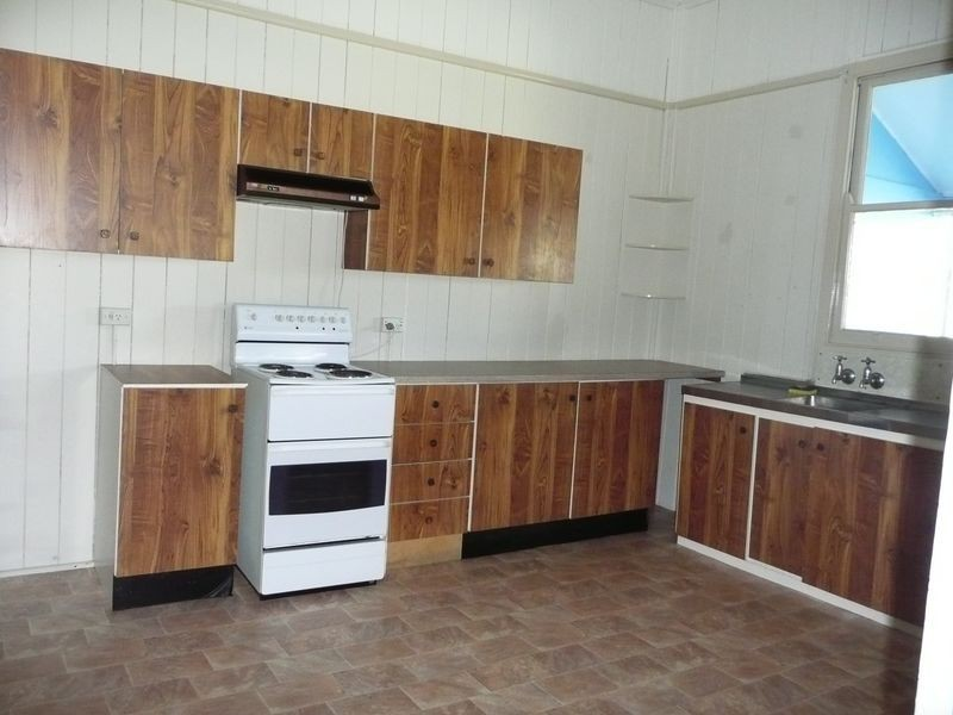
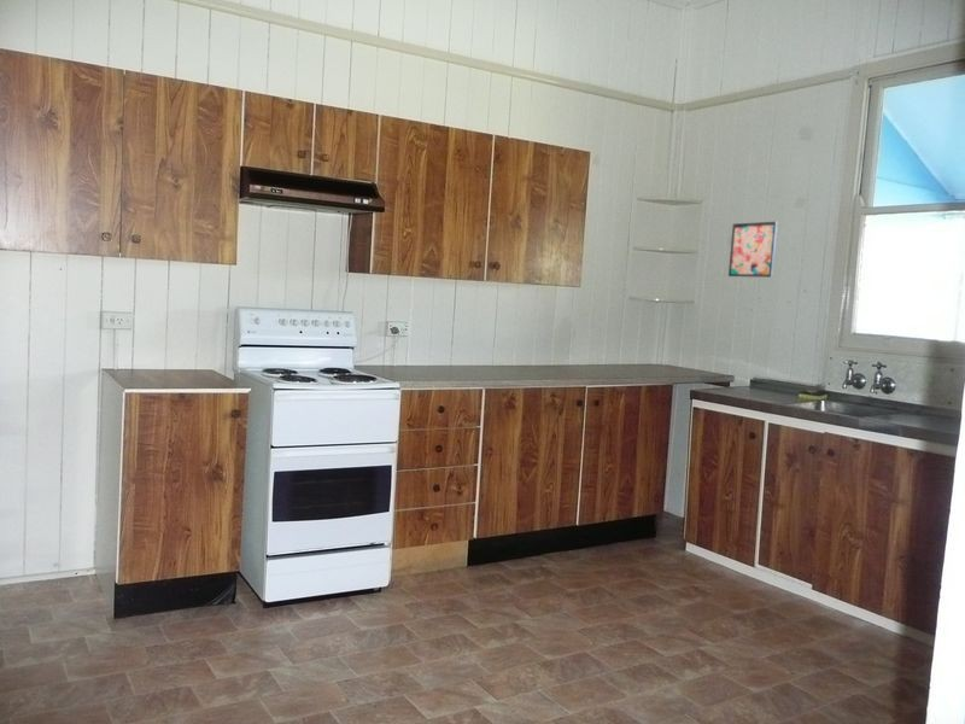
+ wall art (751, 250)
